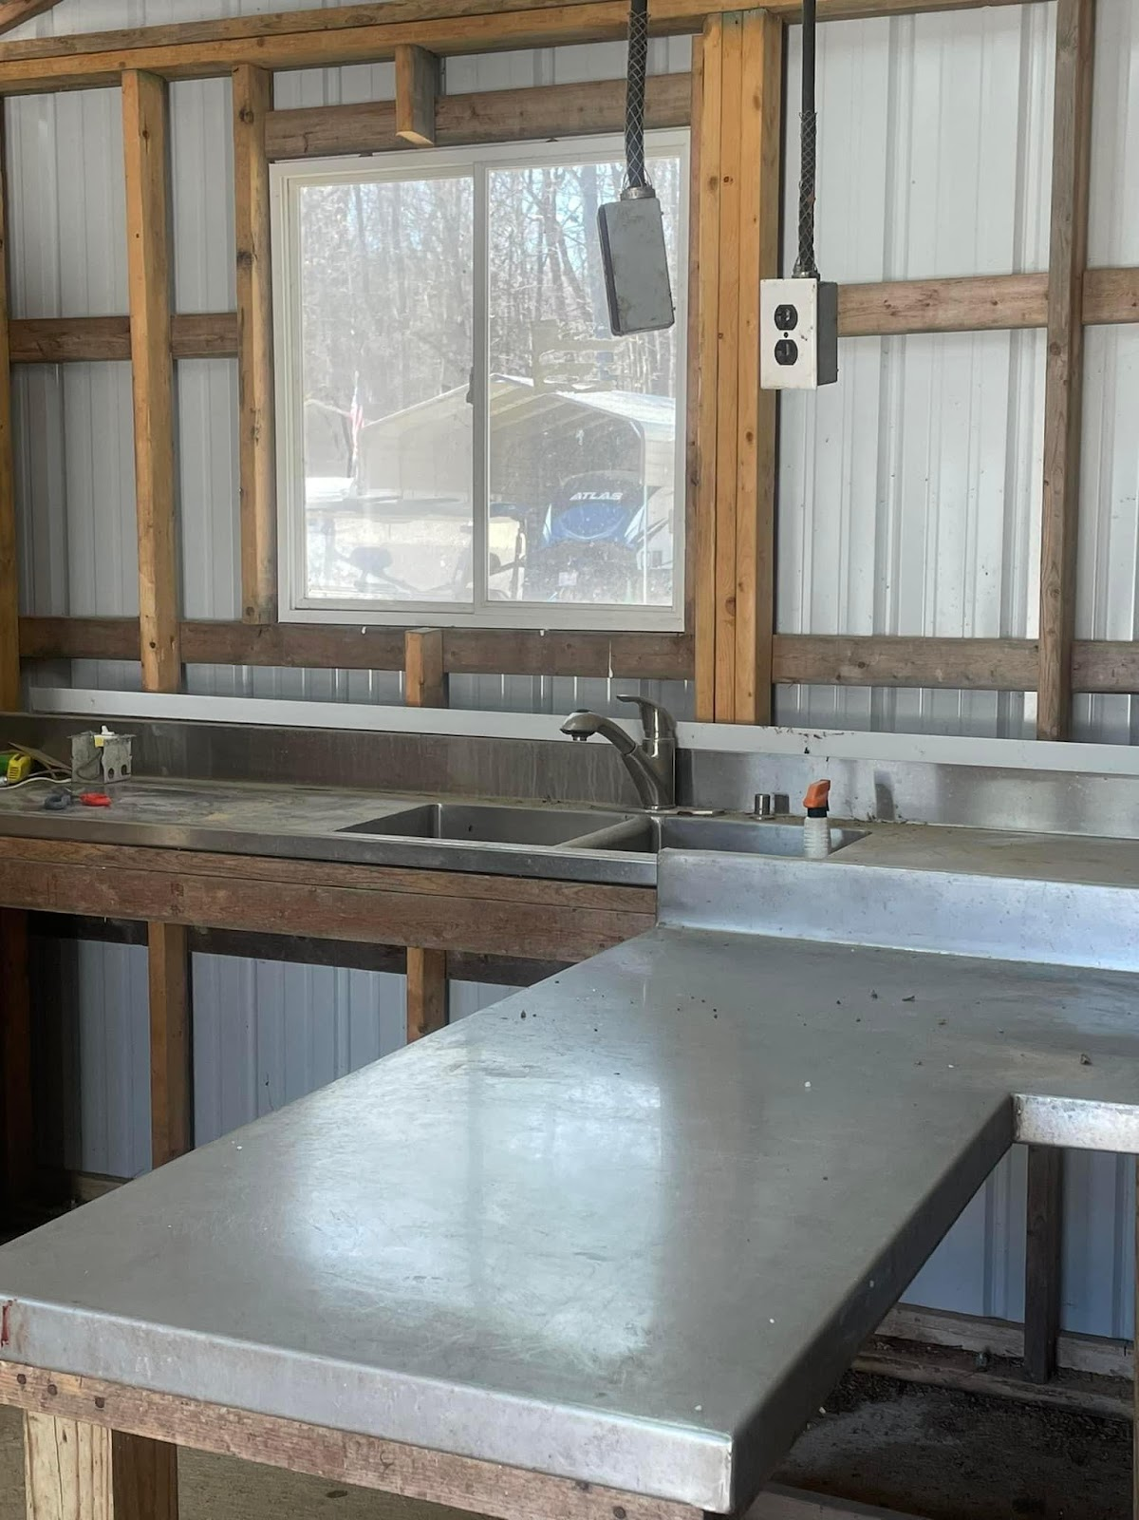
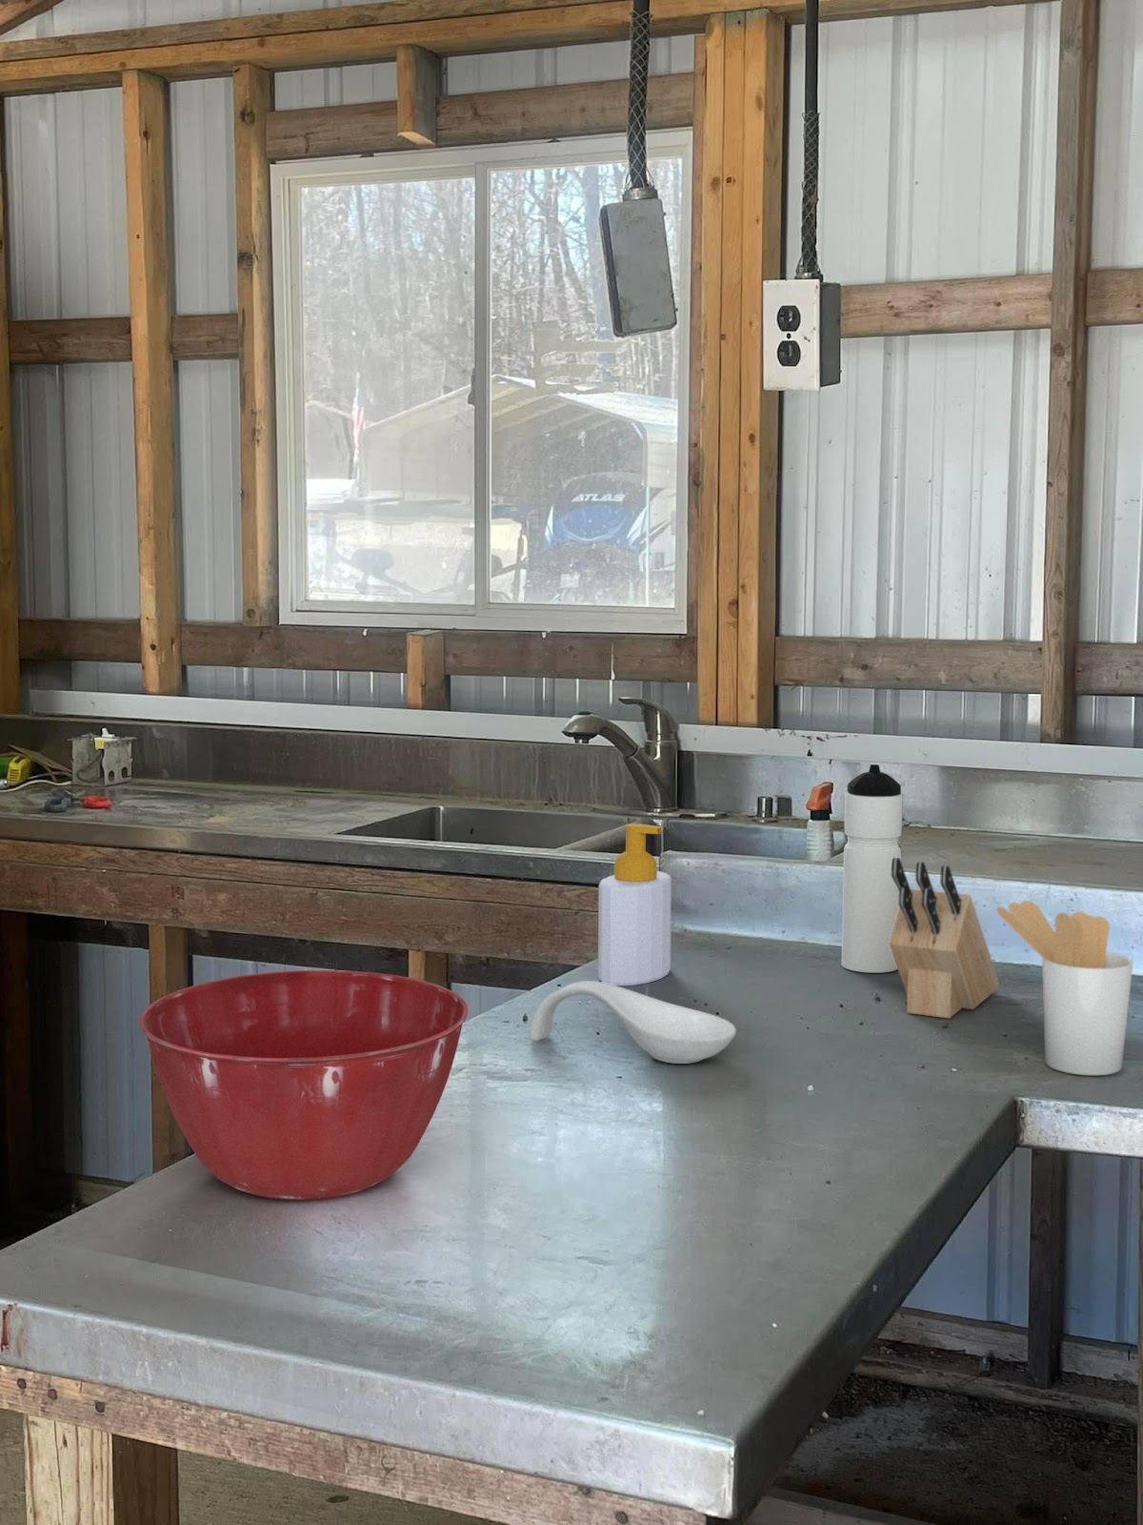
+ soap bottle (634, 901)
+ utensil holder (1063, 982)
+ water bottle (872, 866)
+ knife block (942, 927)
+ spoon rest (632, 1019)
+ mixing bowl (307, 1093)
